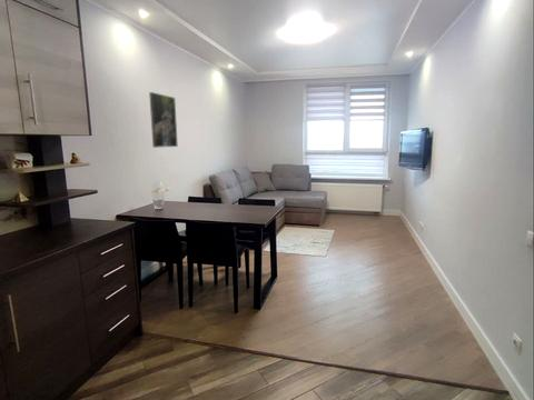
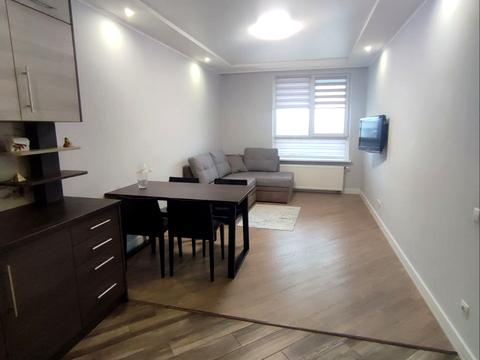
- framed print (164, 121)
